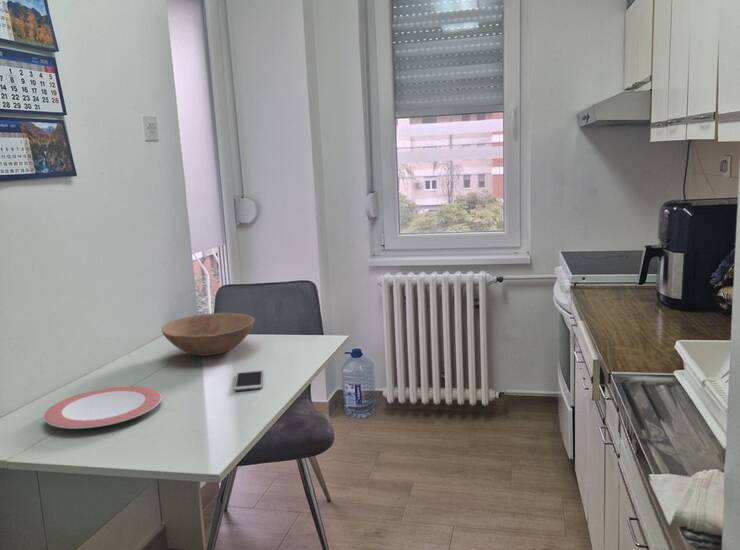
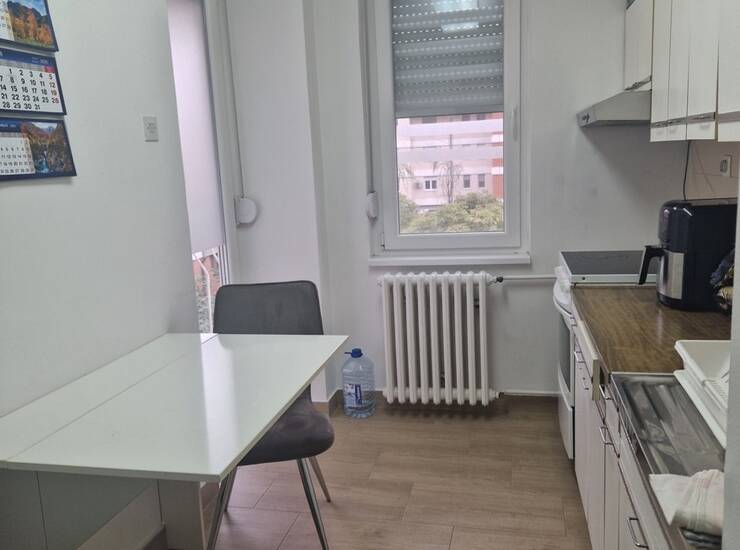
- bowl (210, 337)
- plate (104, 408)
- smartphone (249, 379)
